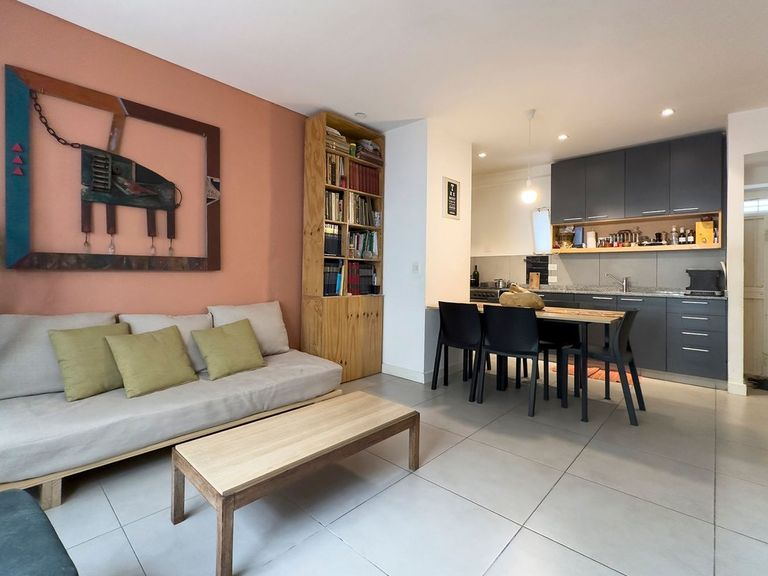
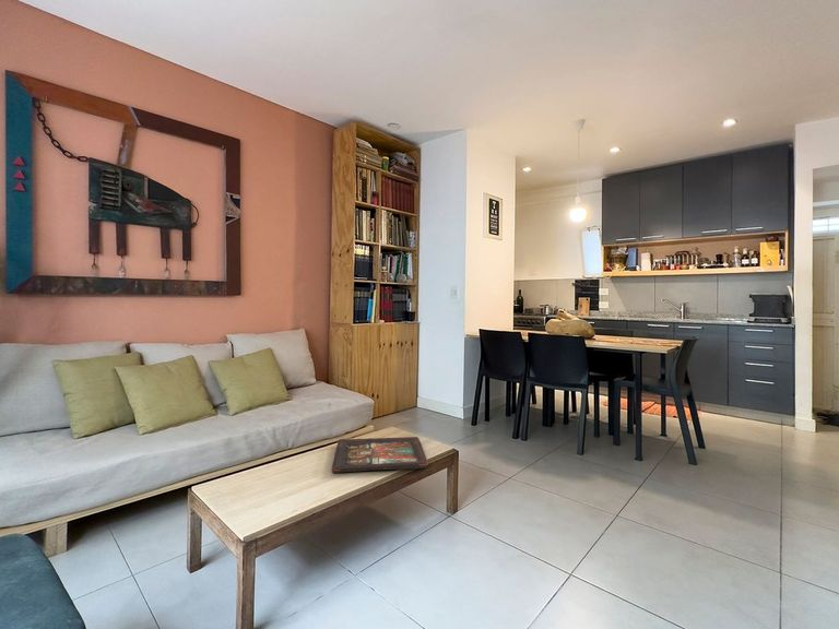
+ decorative tray (379, 452)
